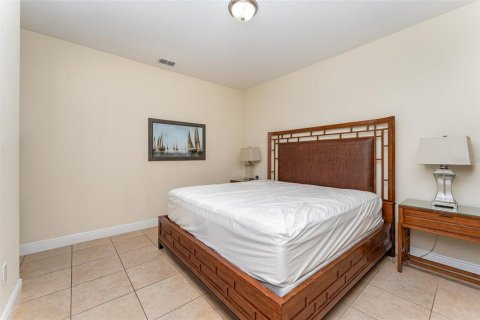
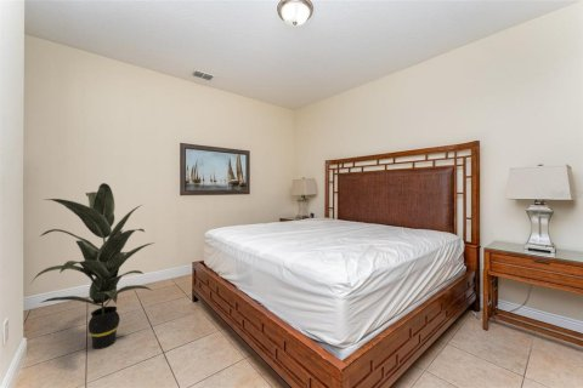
+ indoor plant (100, 266)
